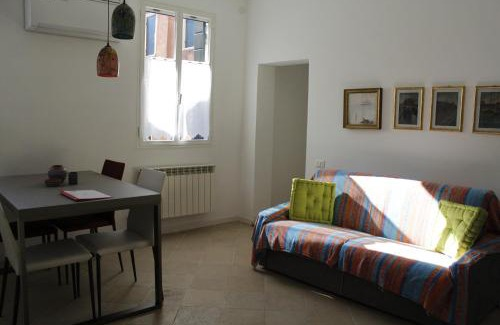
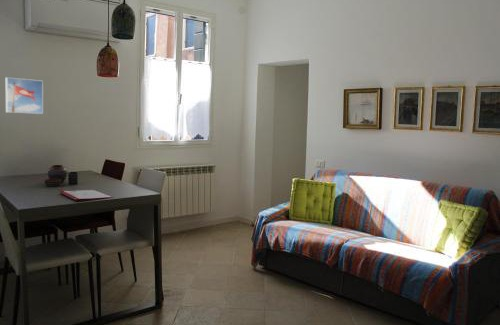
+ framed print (24, 96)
